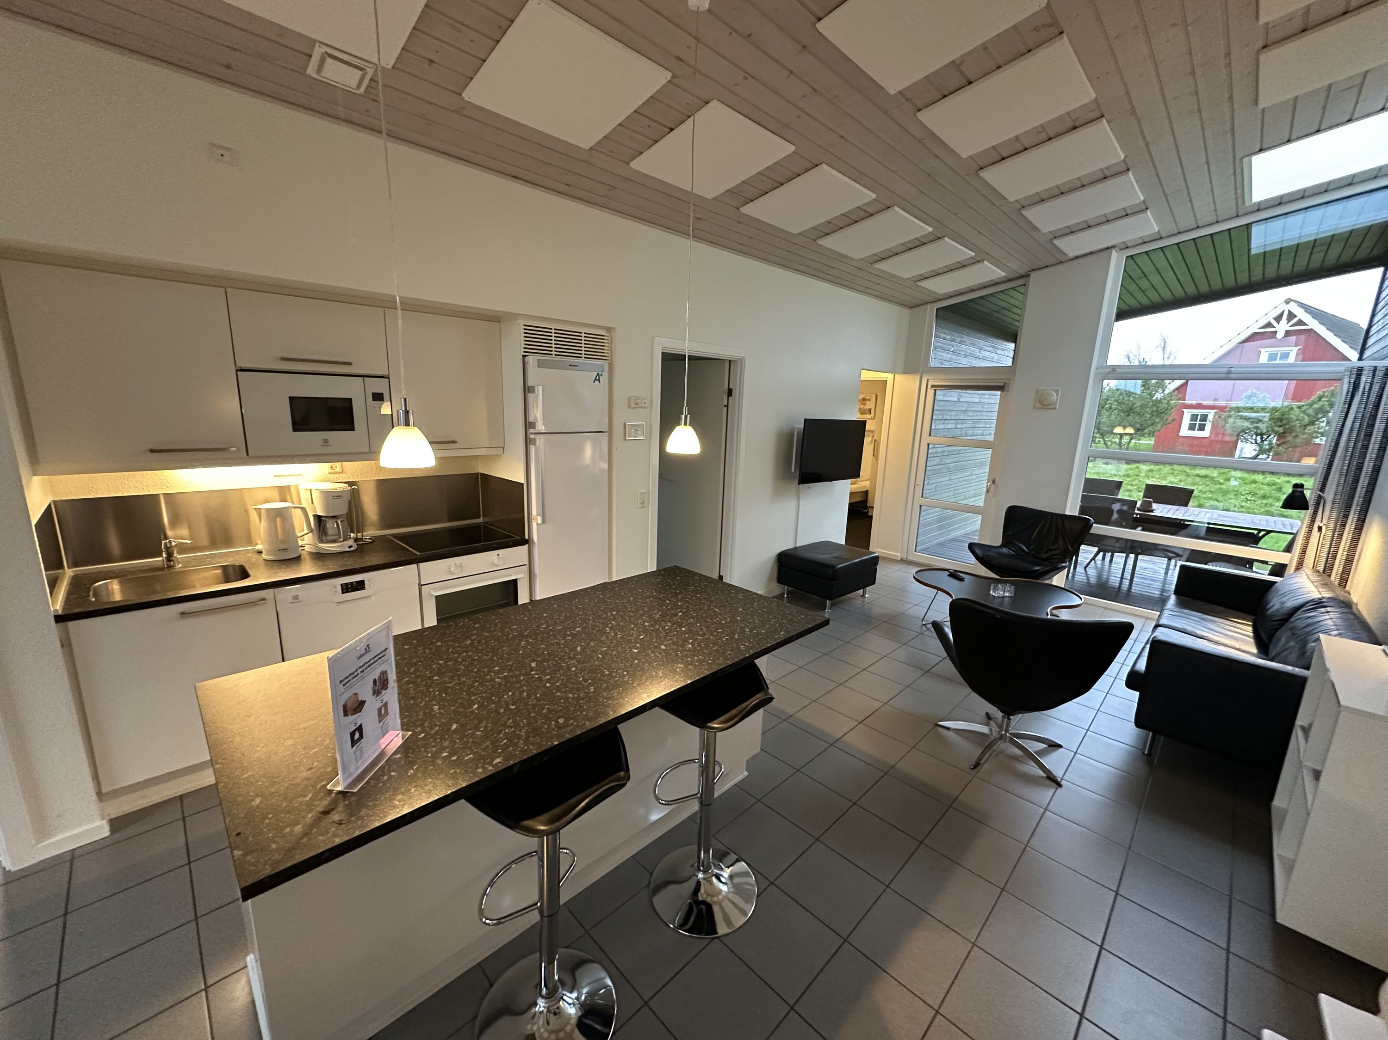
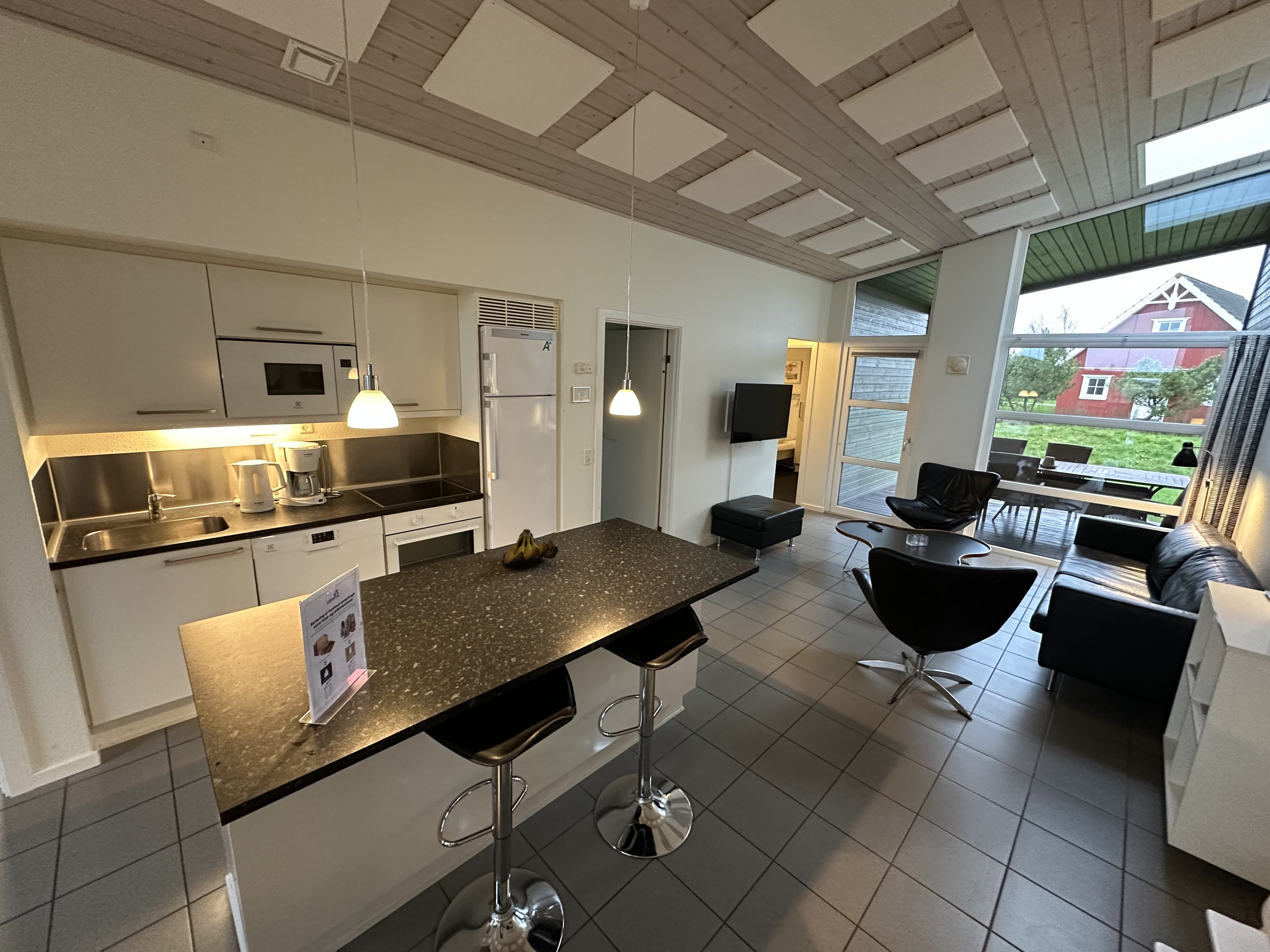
+ banana bunch (527, 550)
